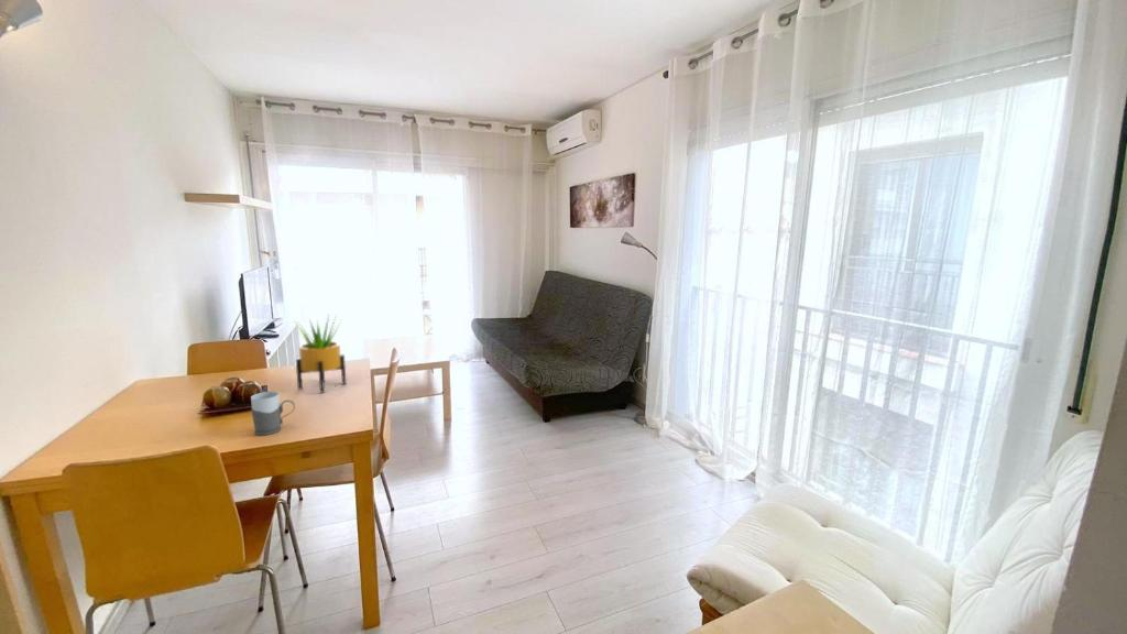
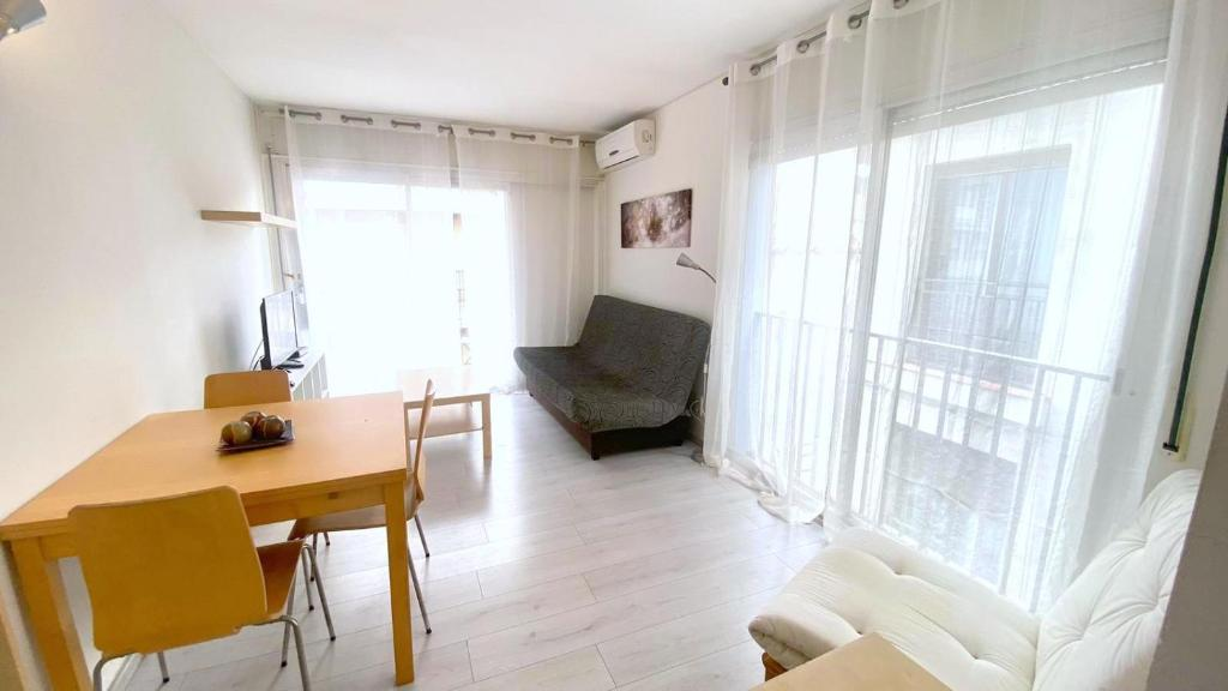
- mug (274, 412)
- potted plant (320, 350)
